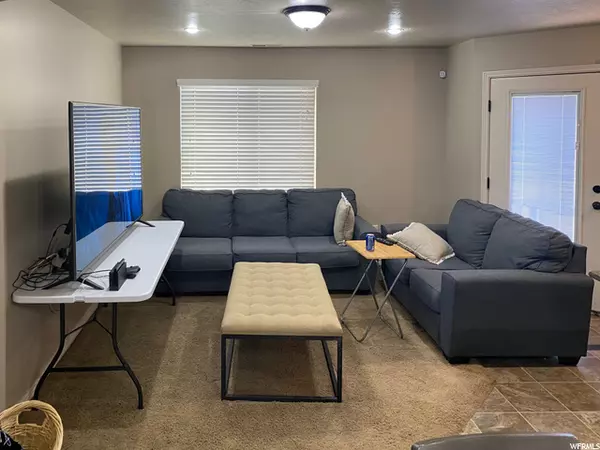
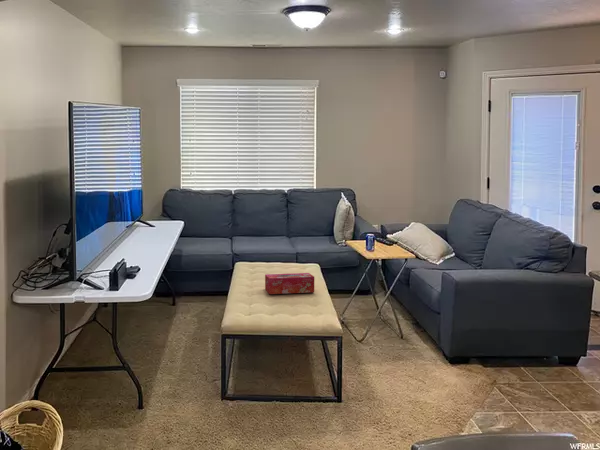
+ tissue box (289, 283)
